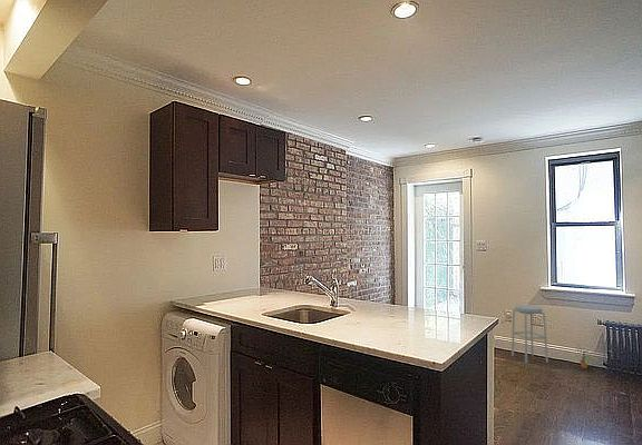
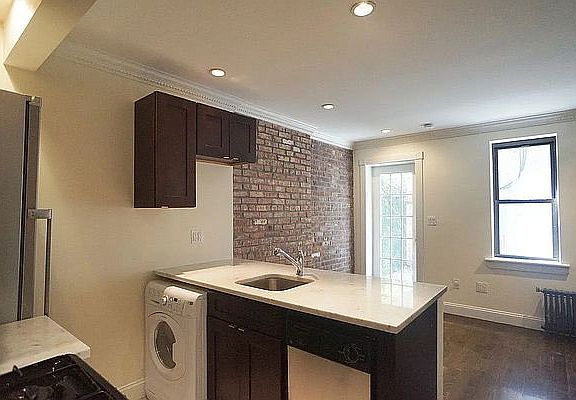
- stool (528, 332)
- potted plant (583, 355)
